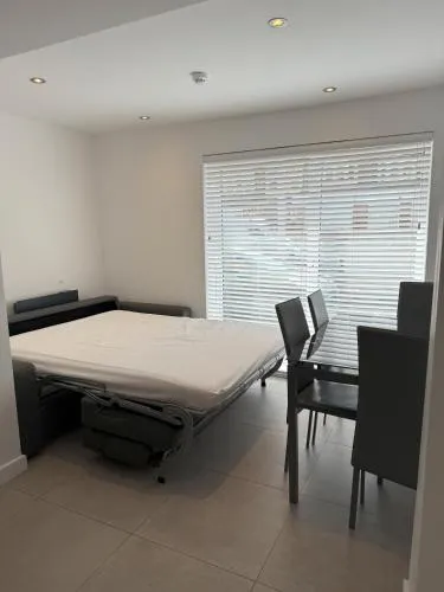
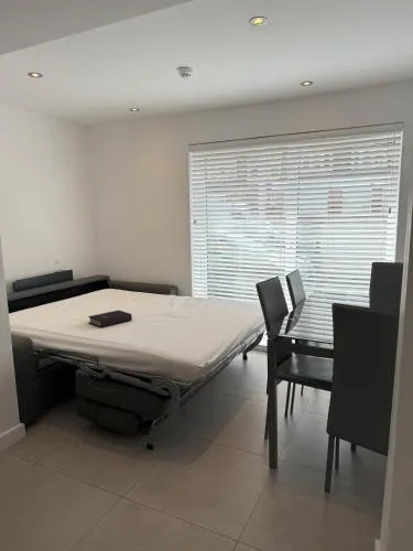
+ book (110, 318)
